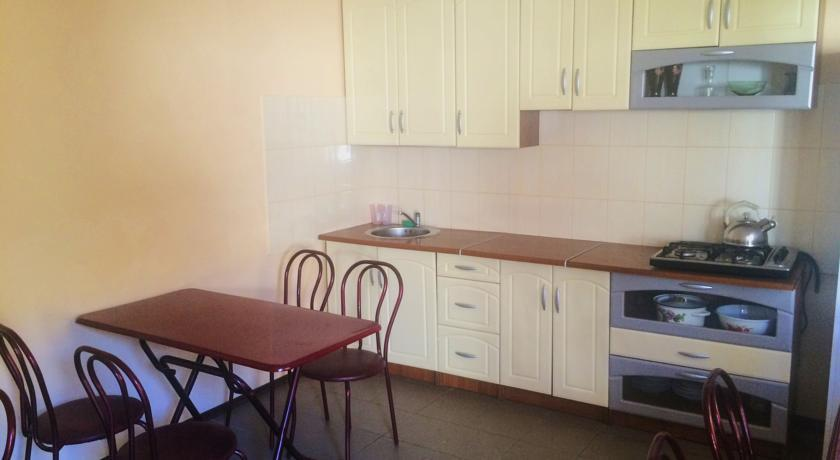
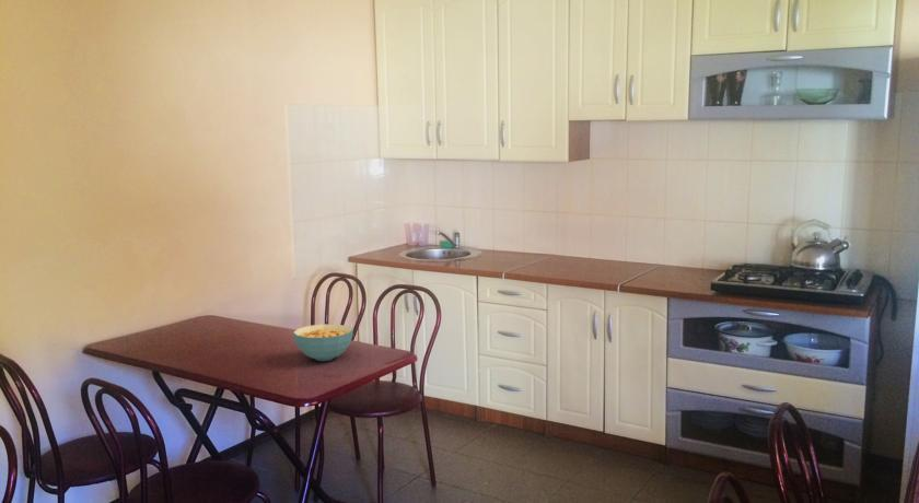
+ cereal bowl (324, 344)
